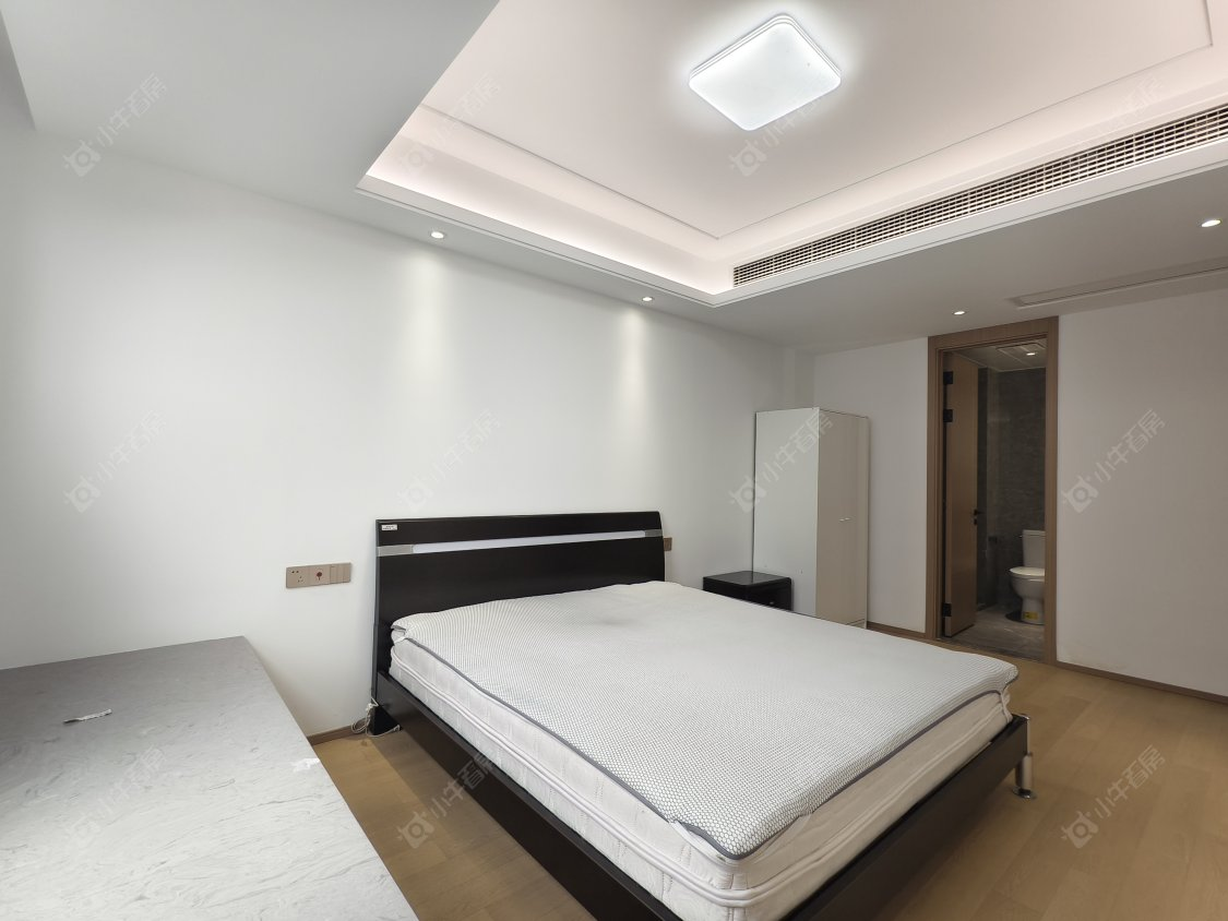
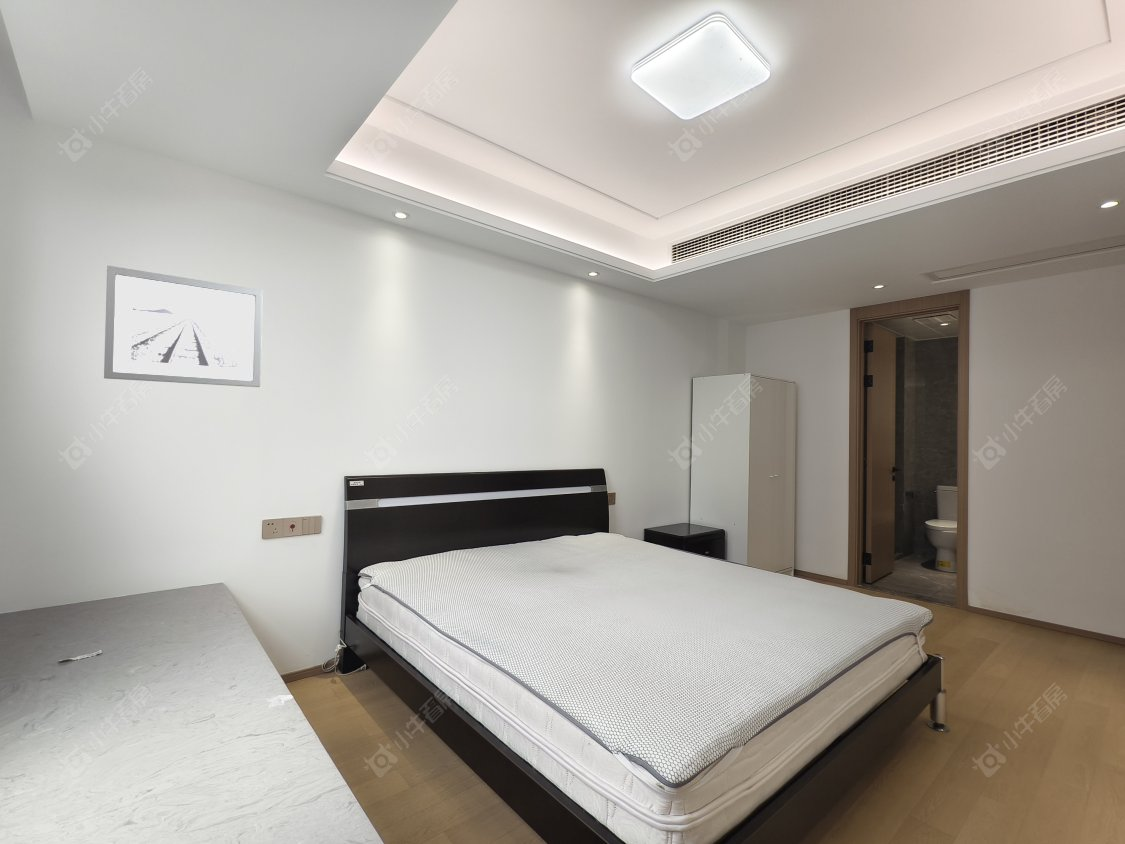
+ wall art (189, 331)
